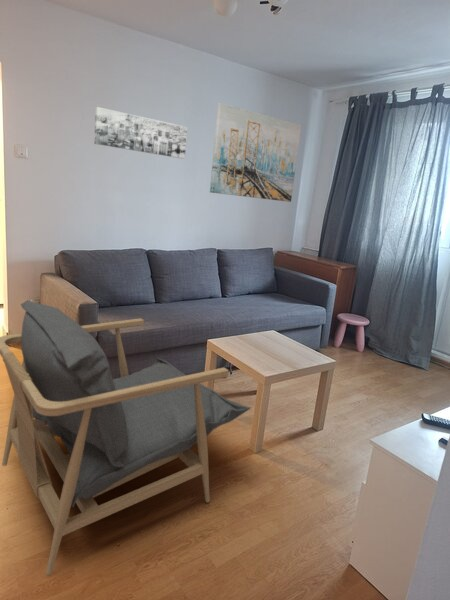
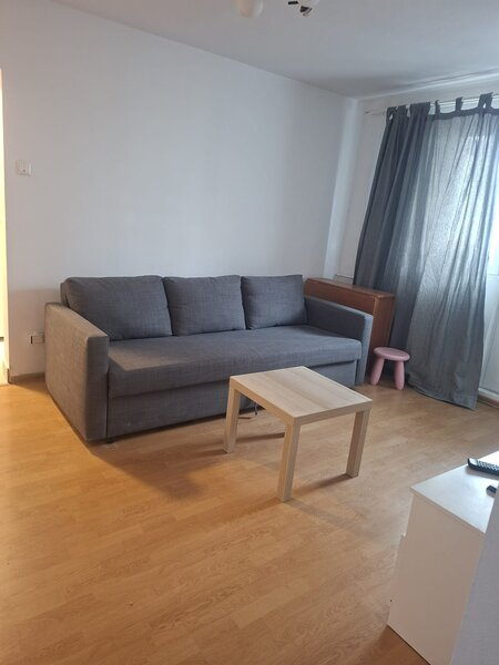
- wall art (257, 157)
- wall art (143, 134)
- armchair (119, 399)
